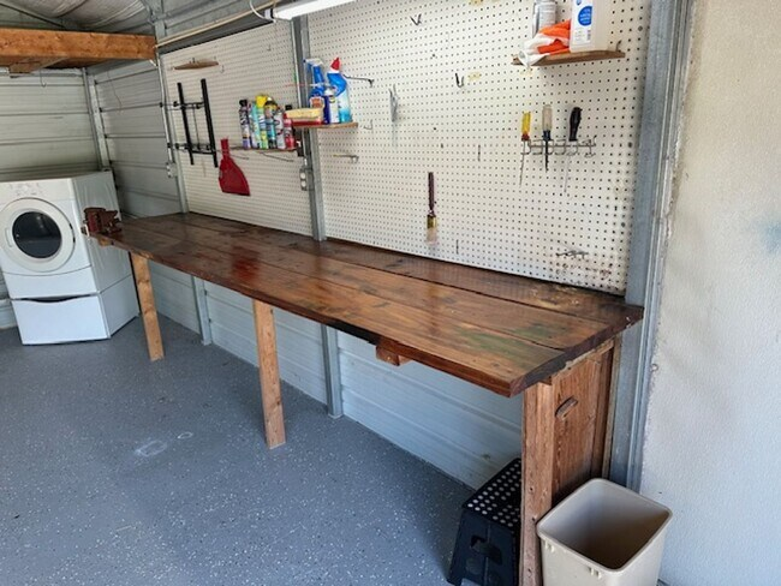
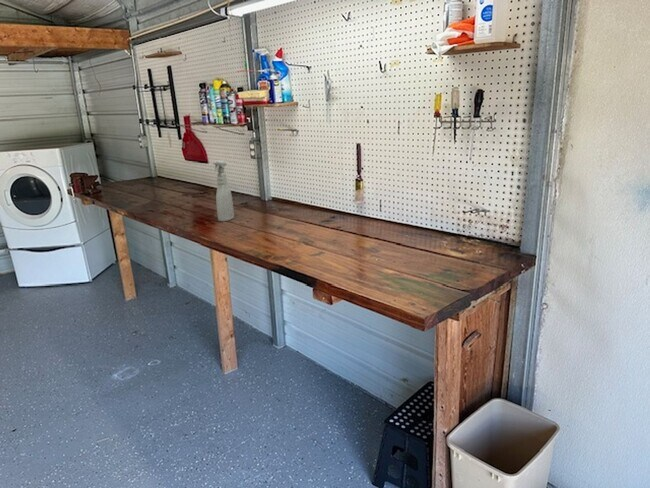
+ spray bottle (223, 190)
